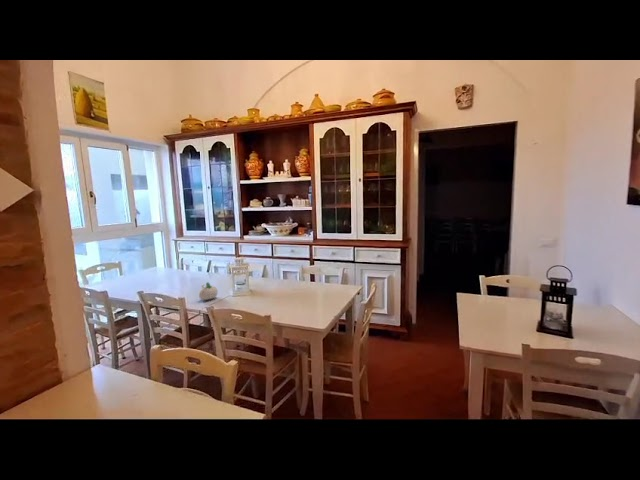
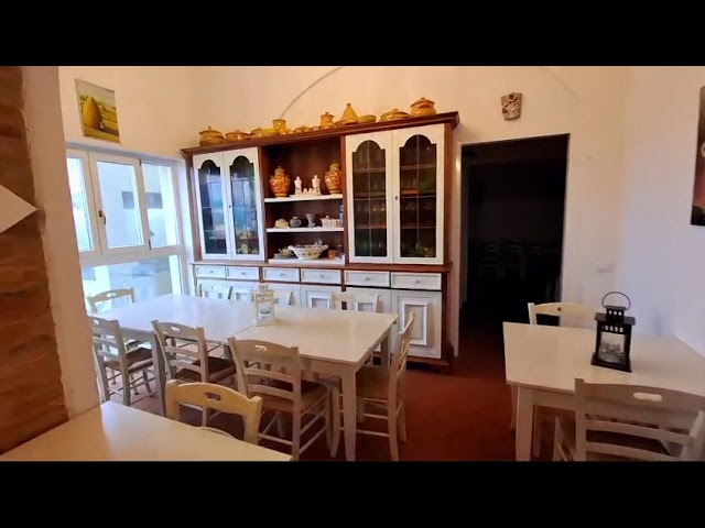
- succulent planter (207, 290)
